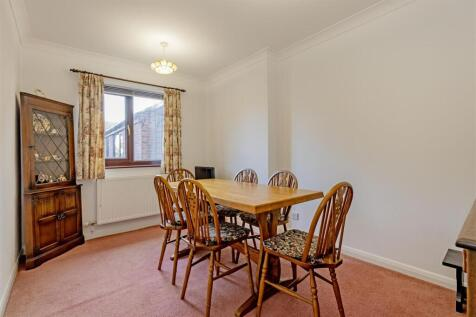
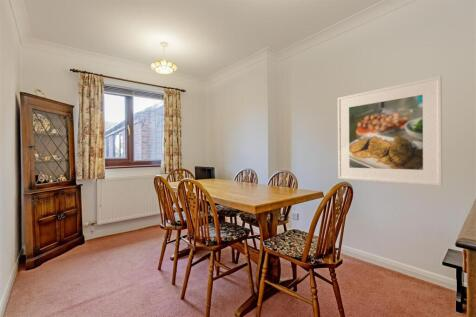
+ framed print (382, 135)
